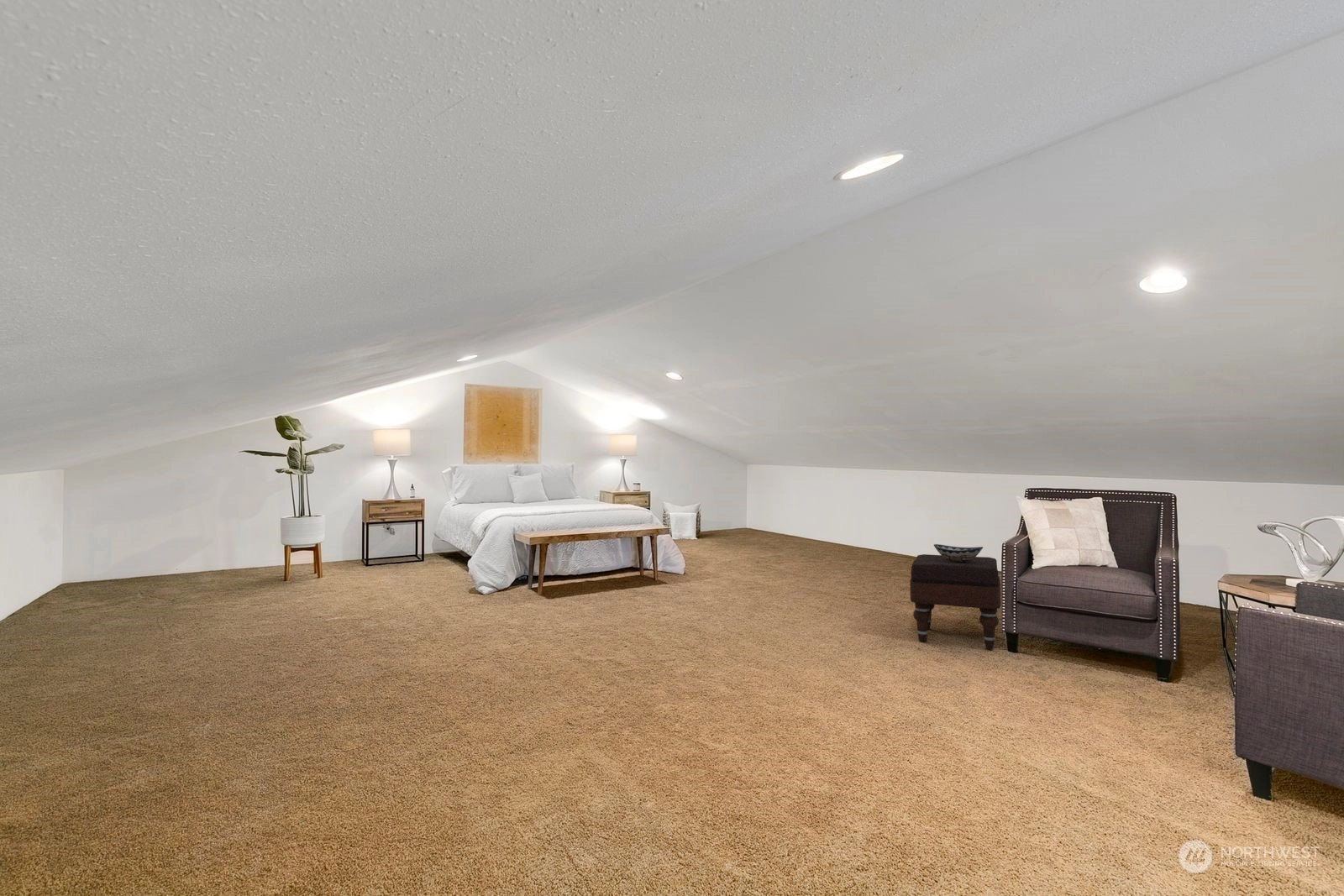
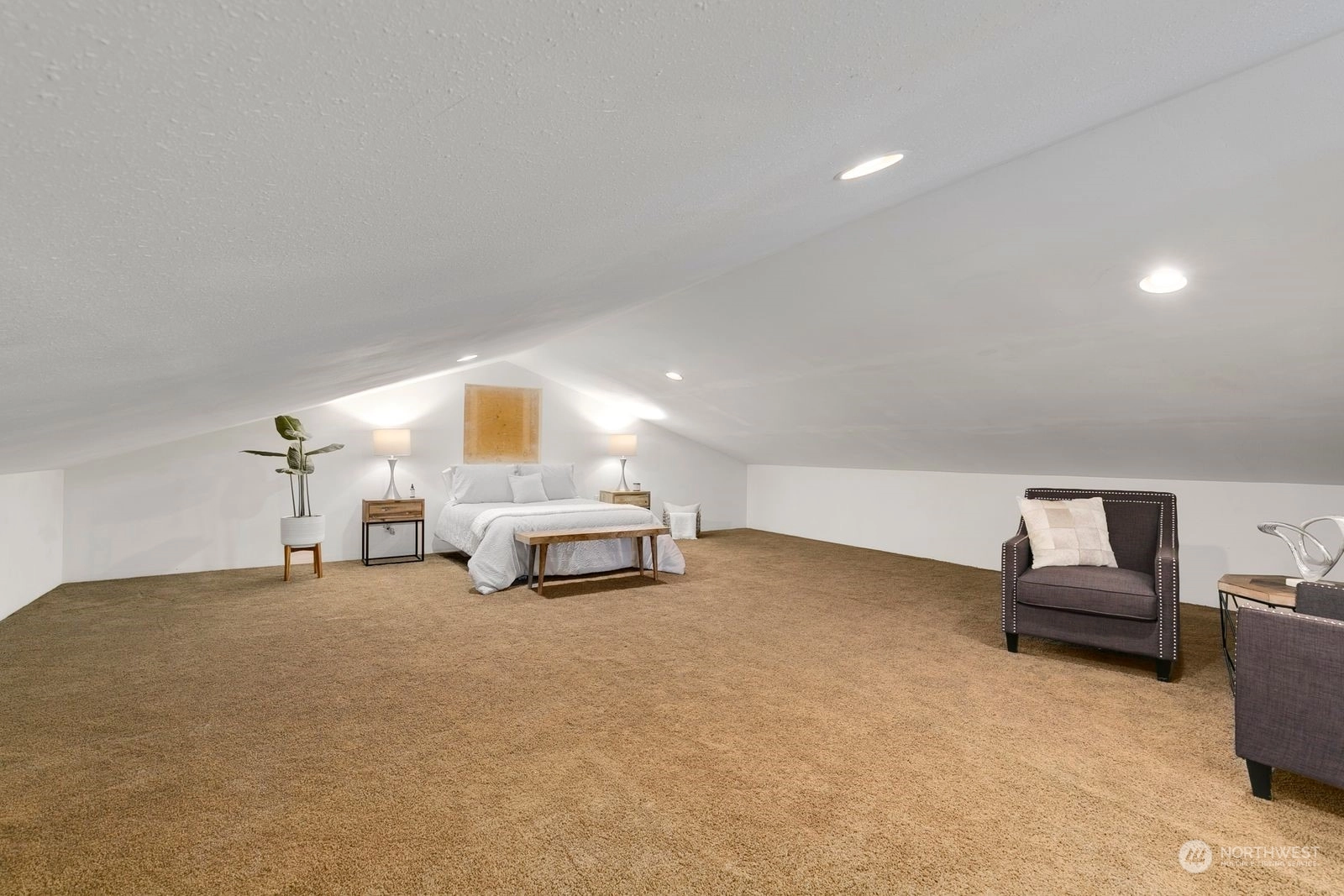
- ottoman (955, 599)
- decorative bowl (958, 553)
